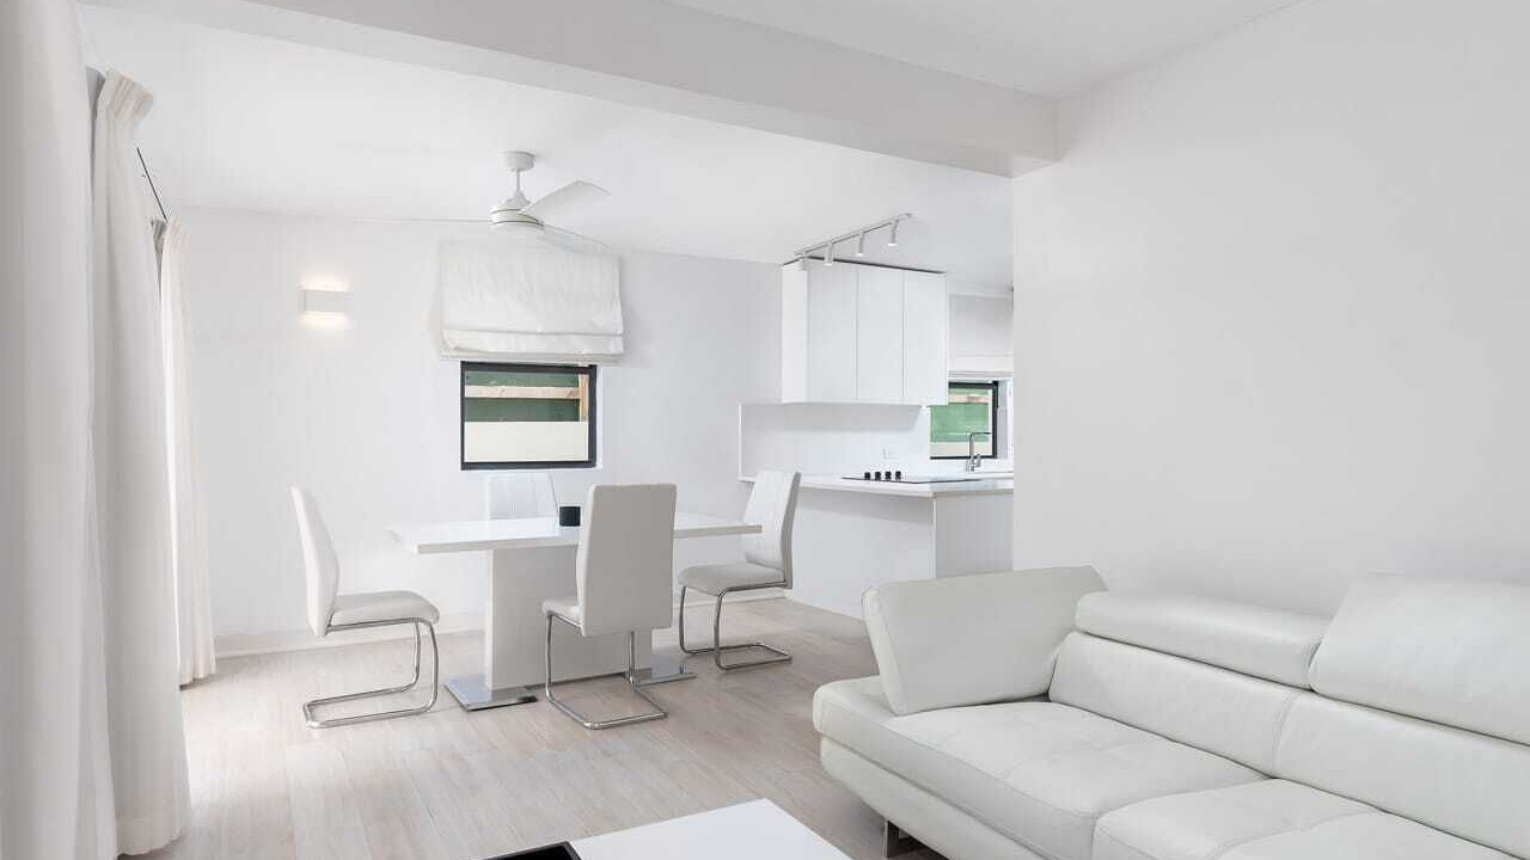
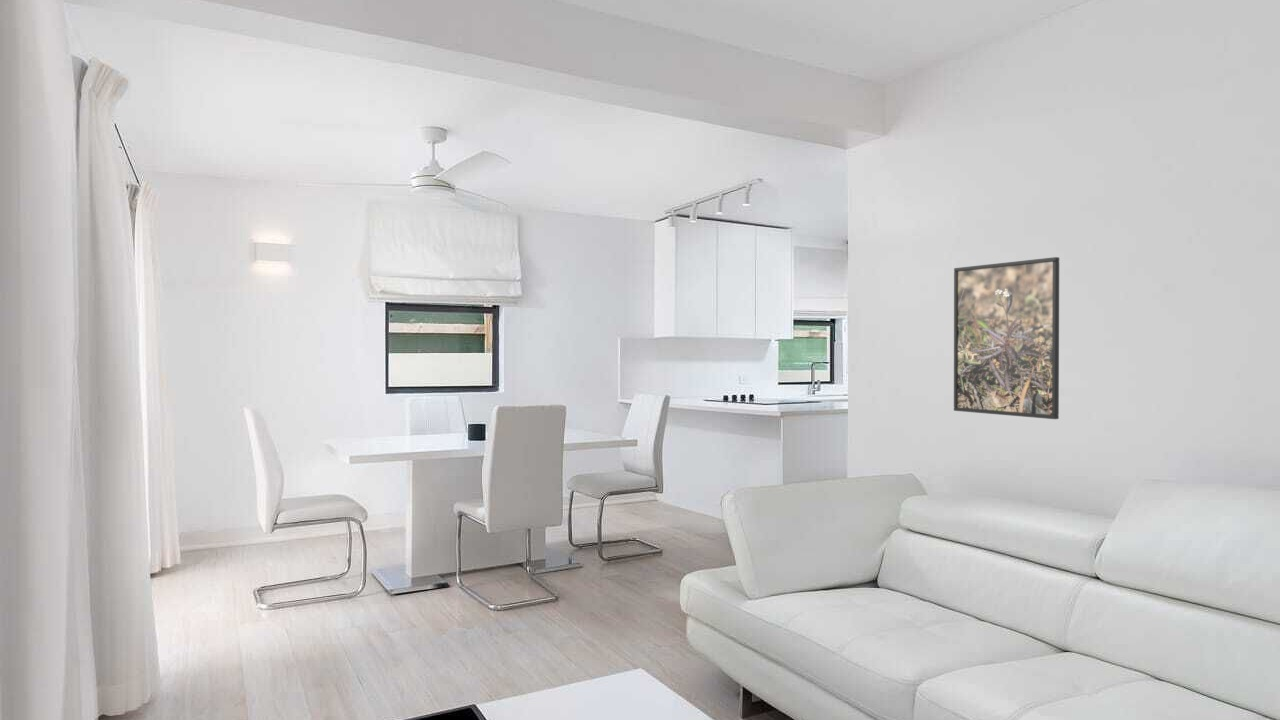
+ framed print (1003, 339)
